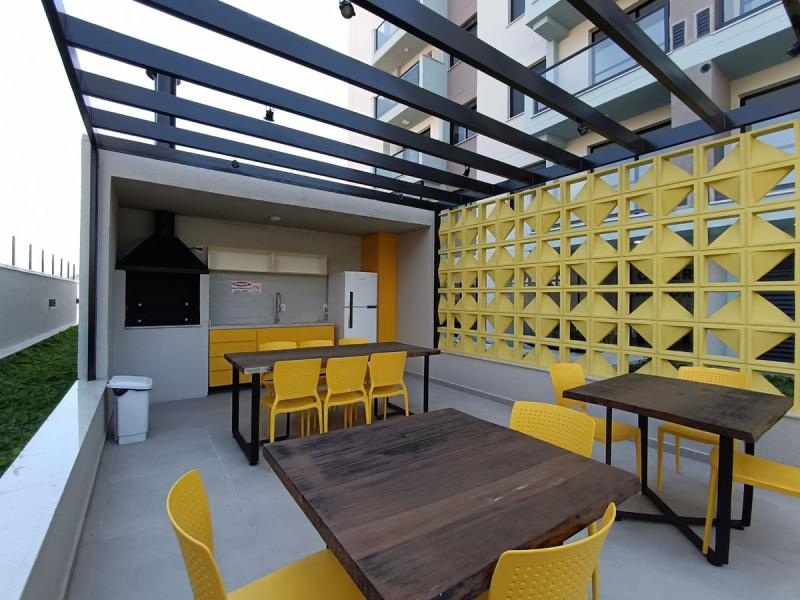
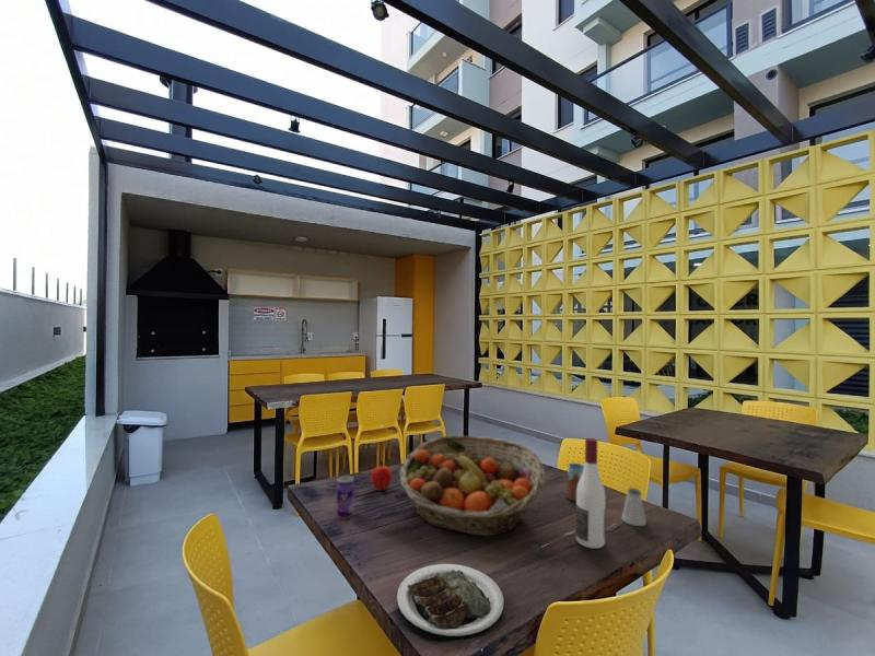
+ alcohol (591, 490)
+ apple (381, 476)
+ plate (450, 594)
+ drinking glass (575, 480)
+ saltshaker (633, 505)
+ fruit basket (469, 480)
+ beverage can (345, 496)
